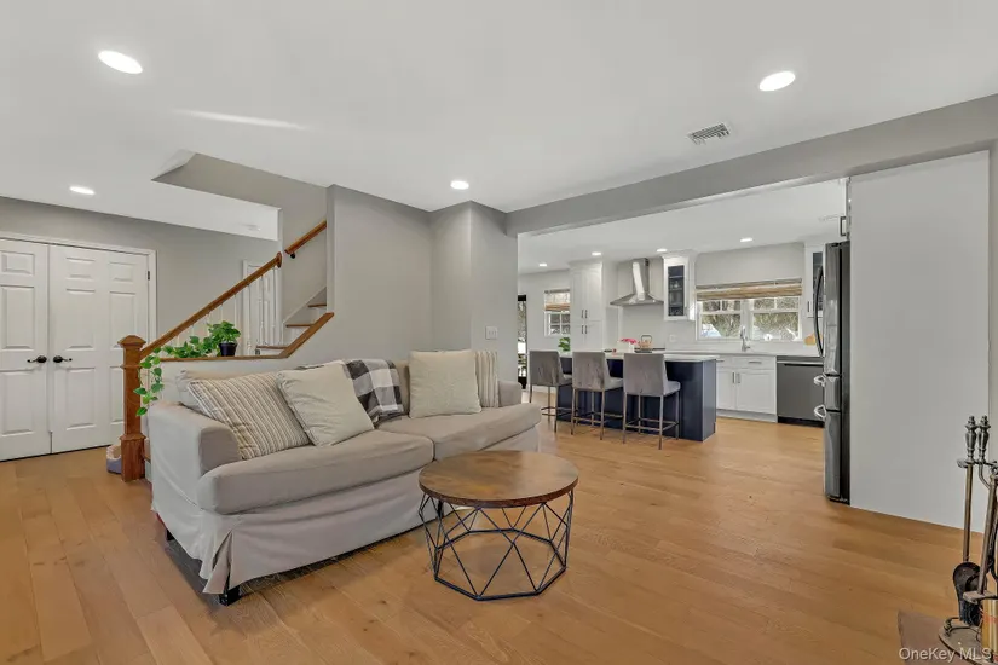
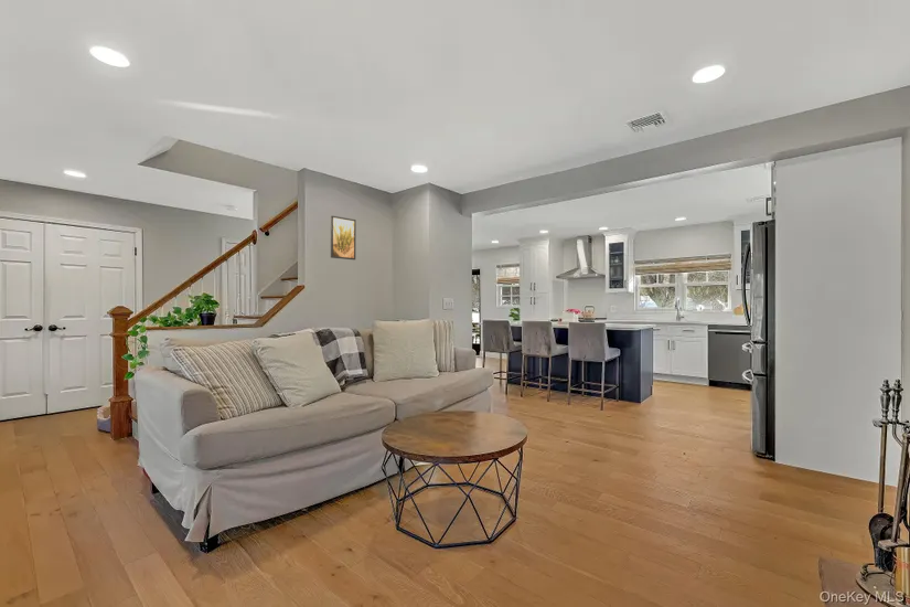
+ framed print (343, 237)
